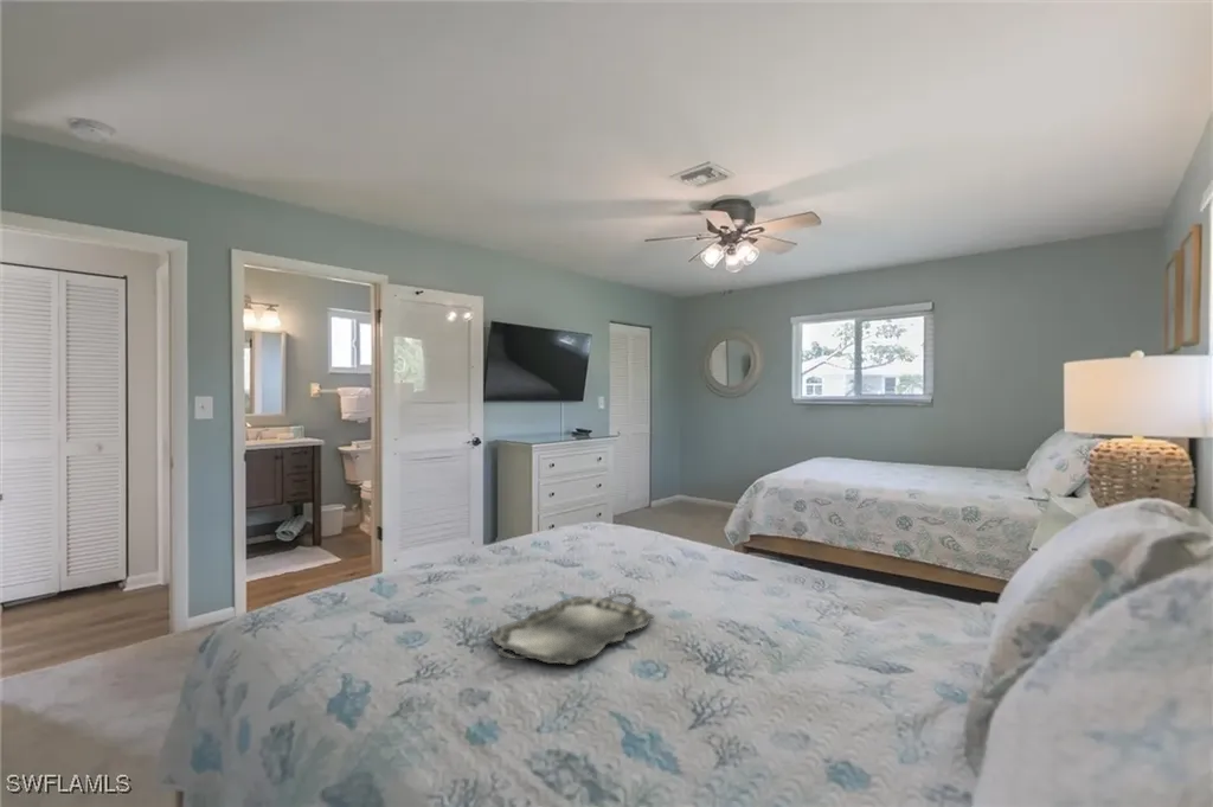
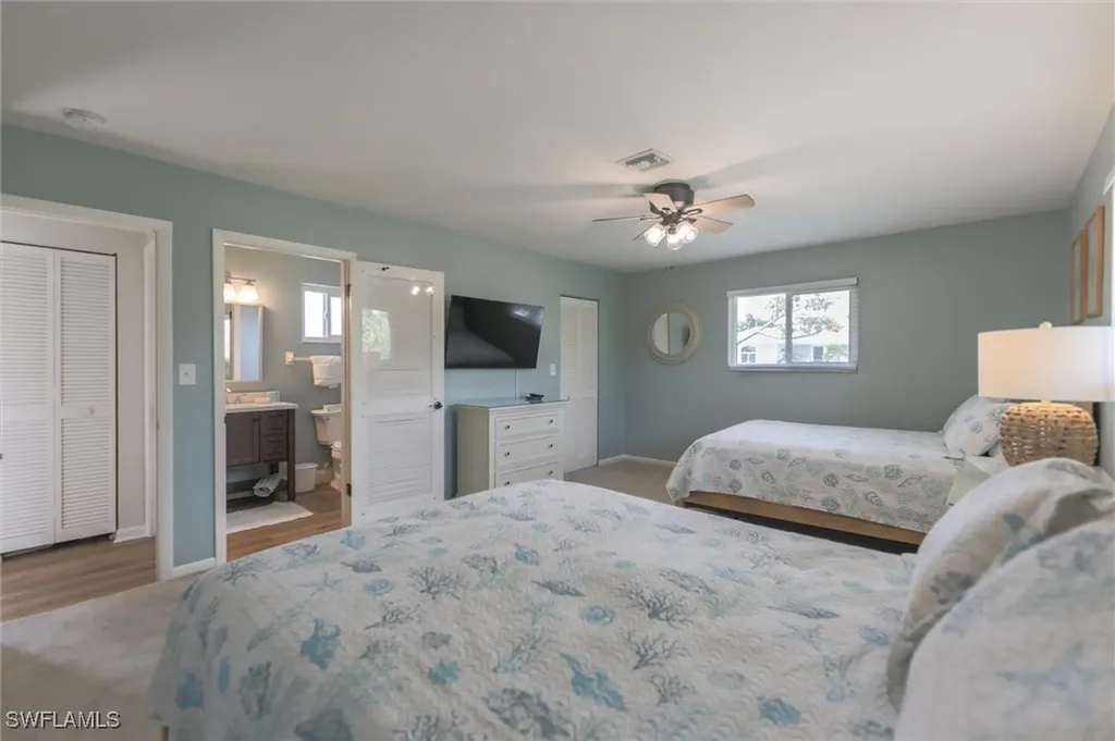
- serving tray (575, 625)
